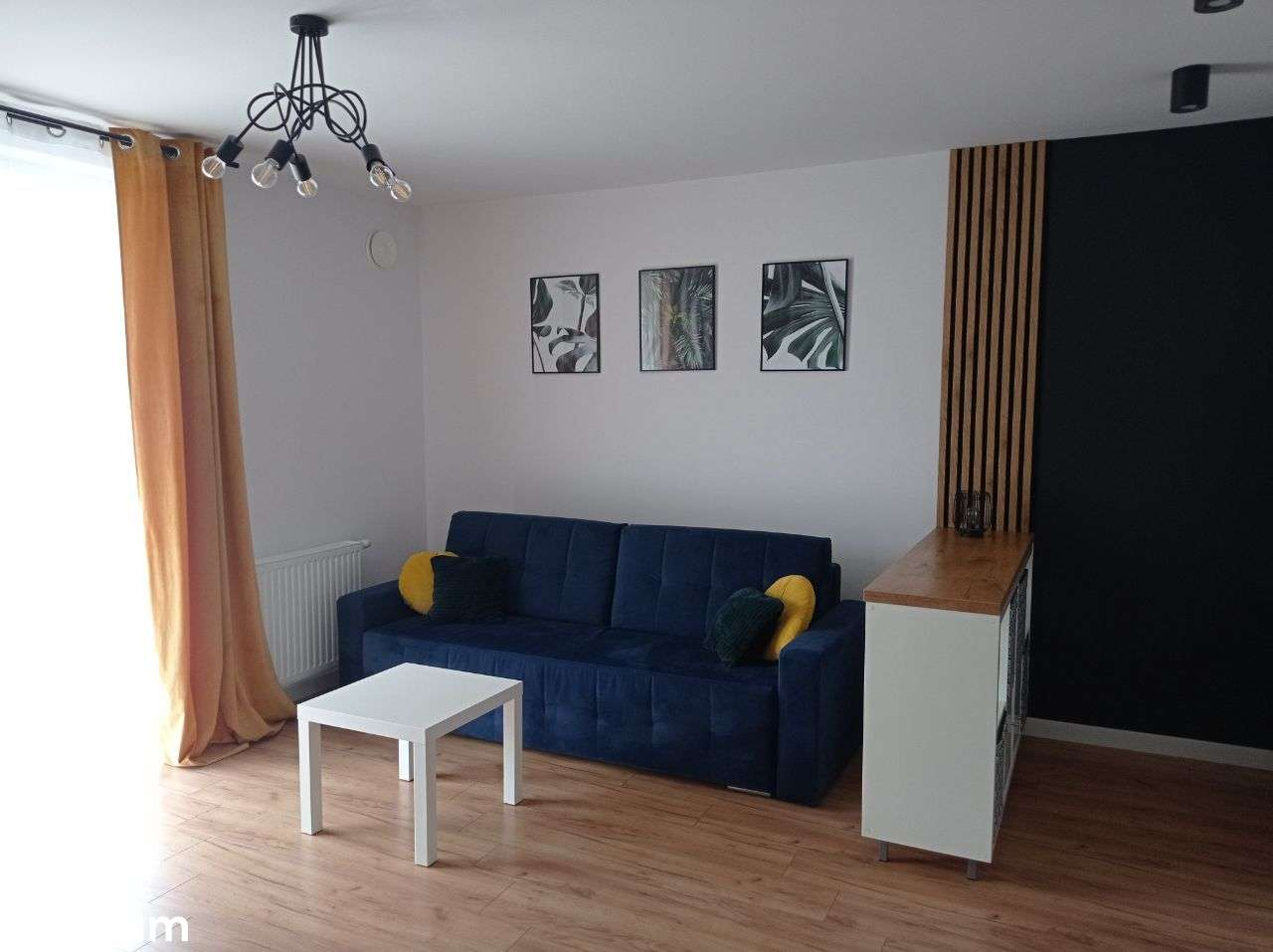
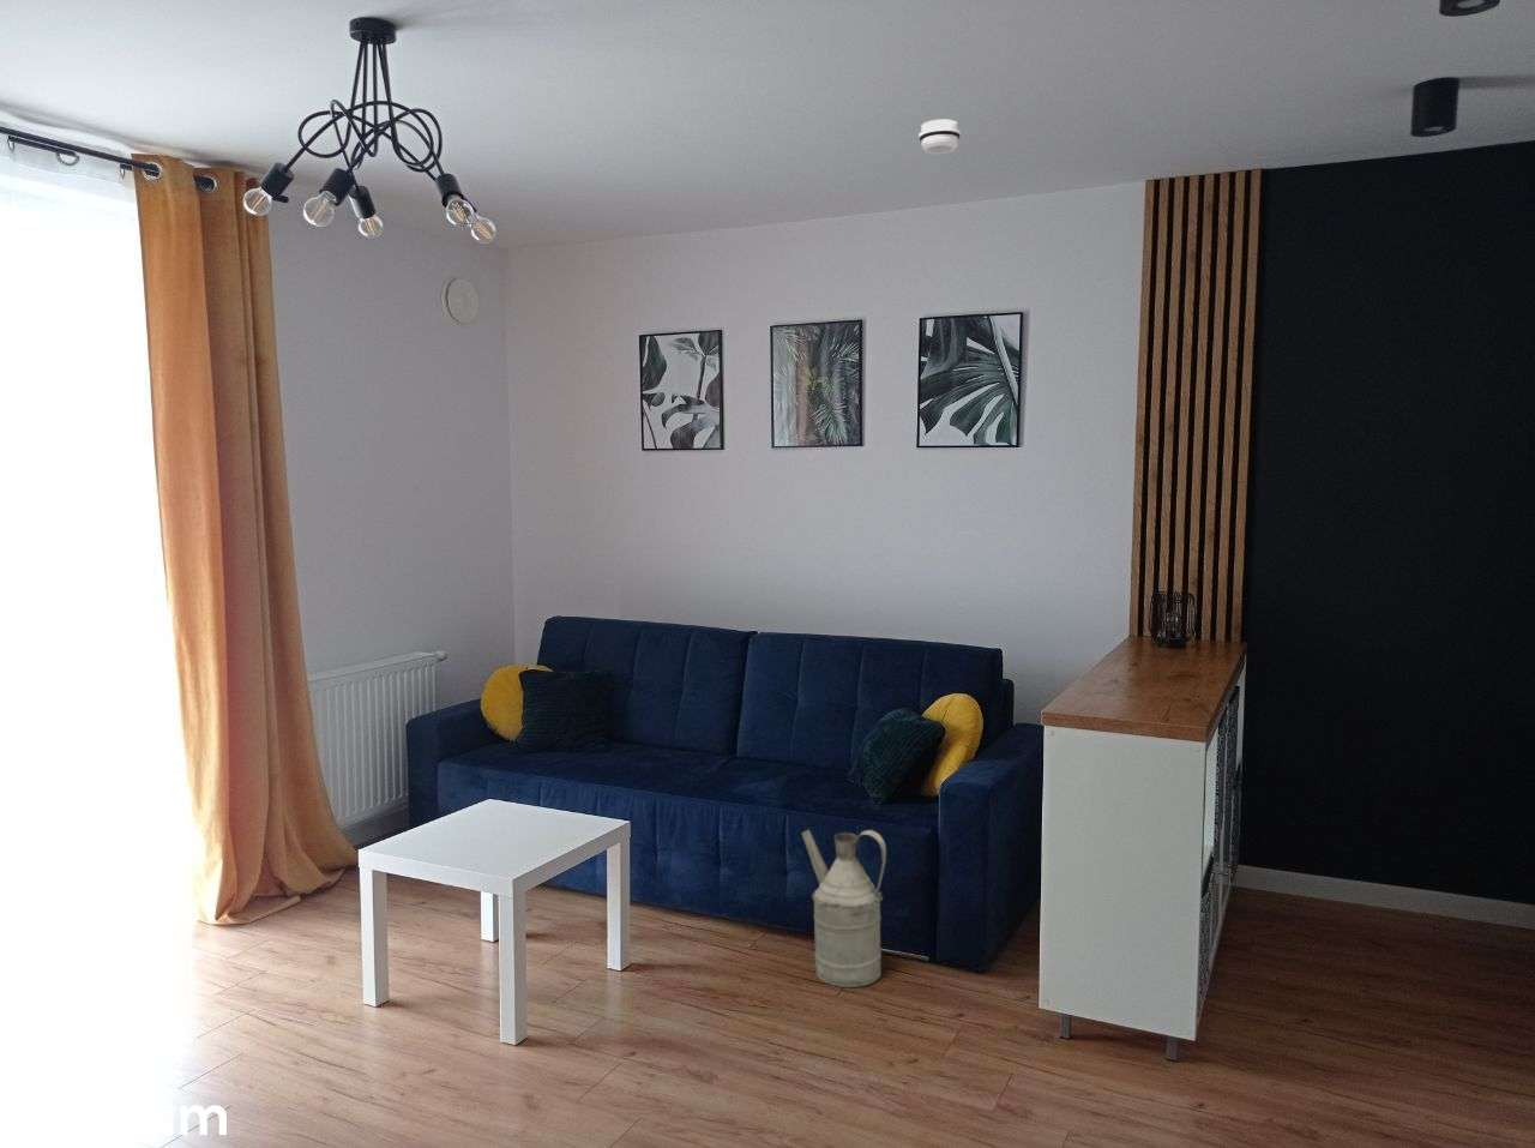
+ watering can (842, 900)
+ smoke detector (939, 136)
